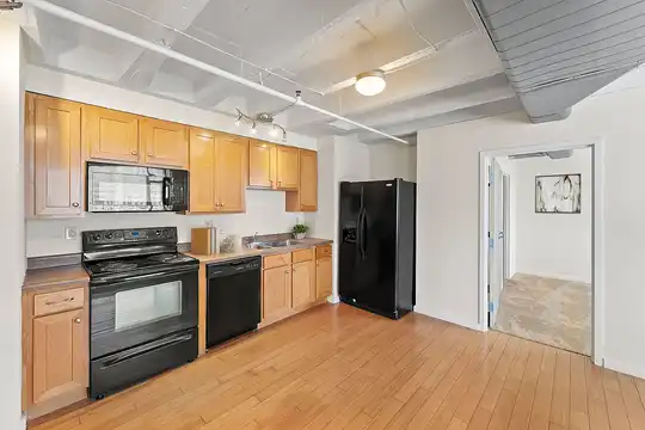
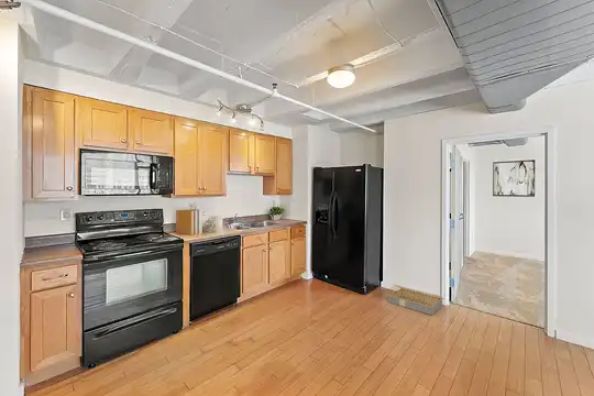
+ architectural model (415, 296)
